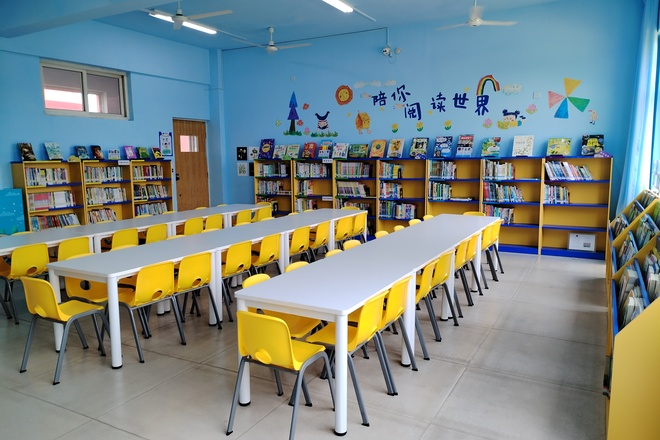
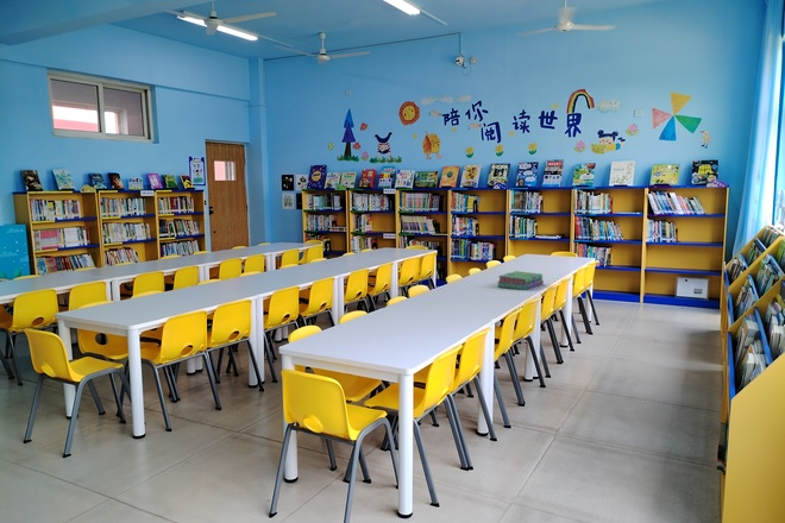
+ stack of books (520, 279)
